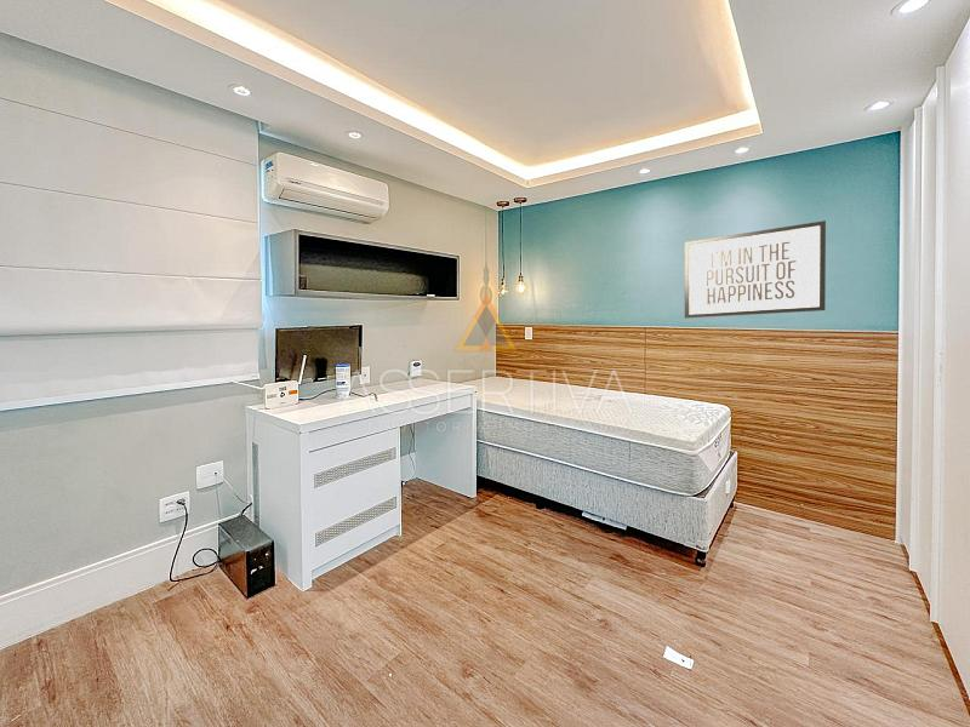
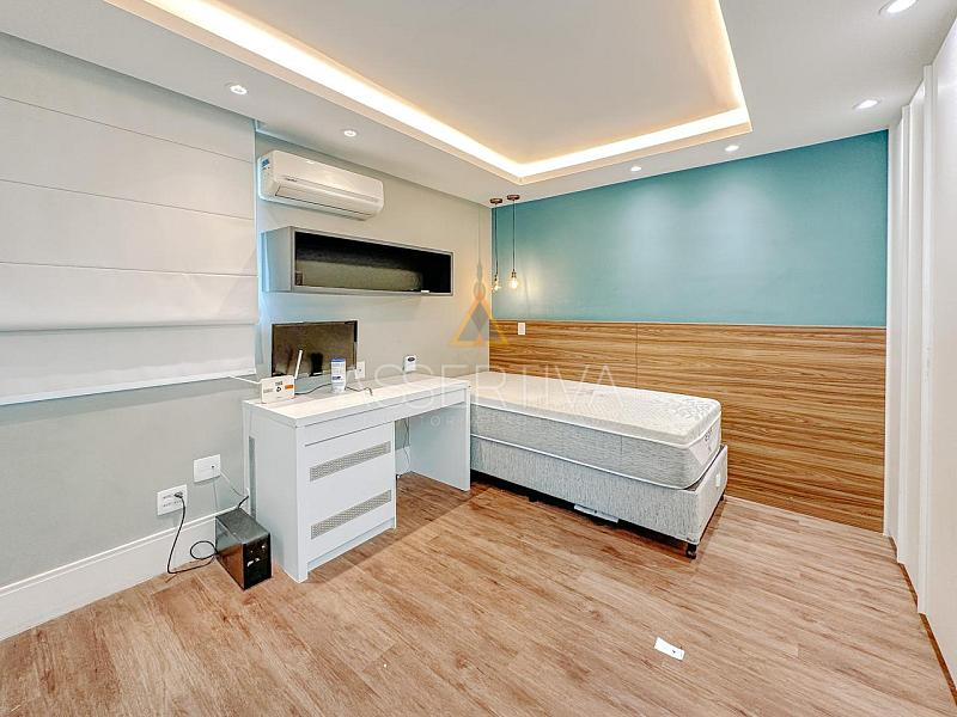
- mirror (748, 273)
